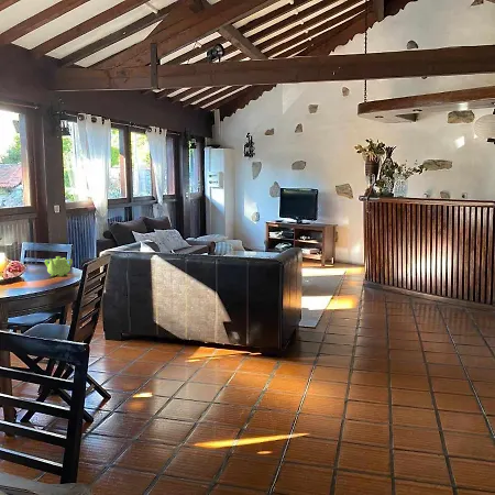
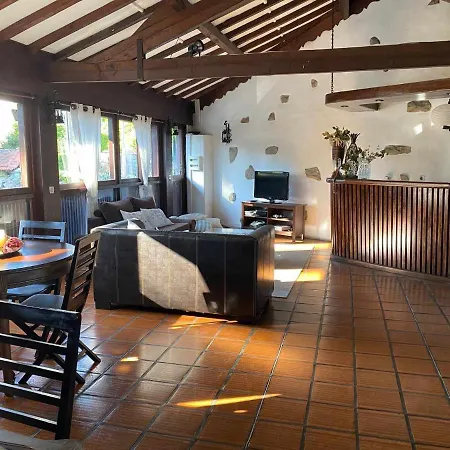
- teapot (58, 265)
